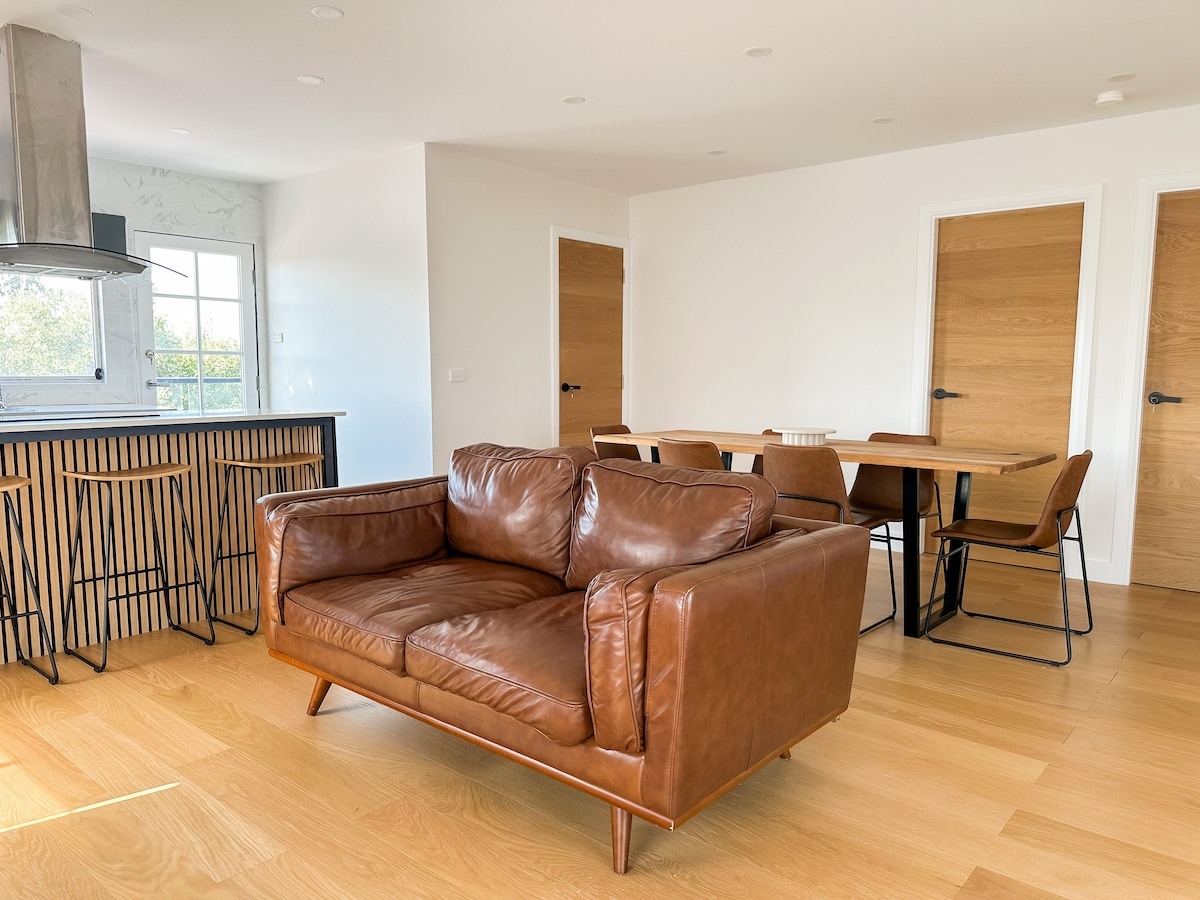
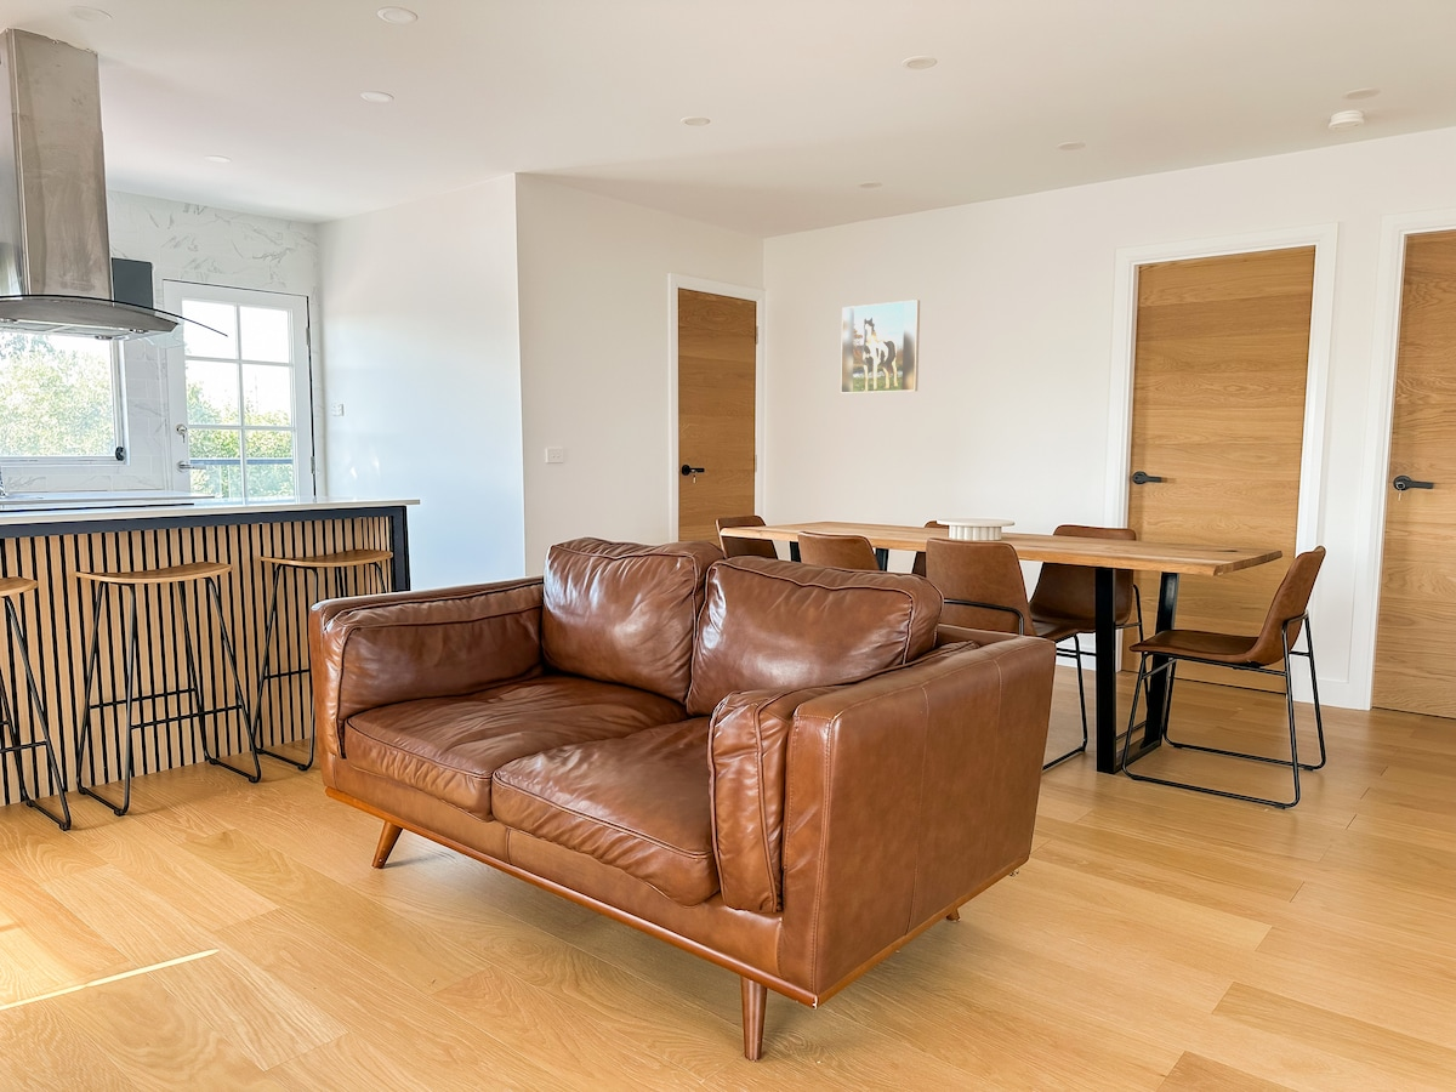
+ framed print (878, 348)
